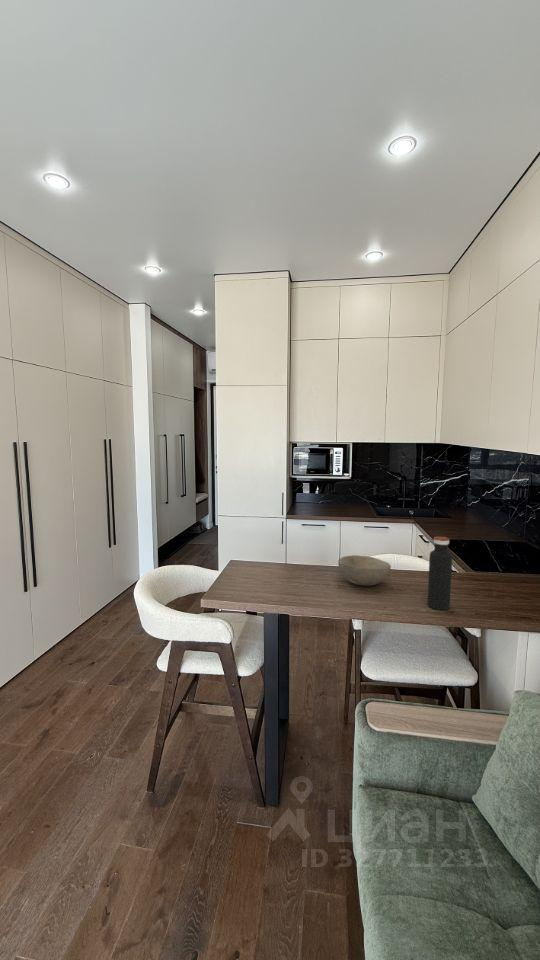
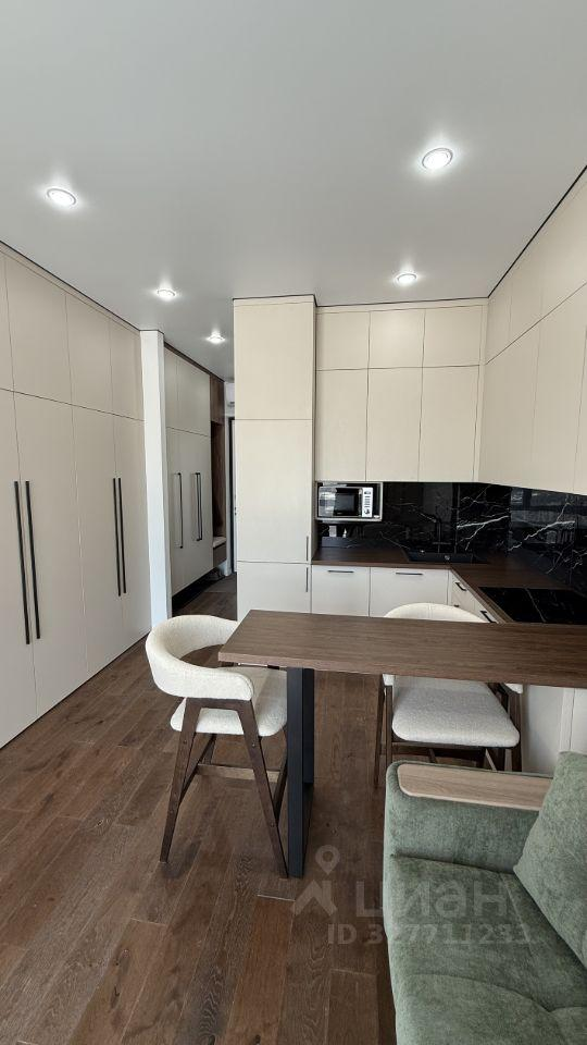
- water bottle (440, 572)
- bowl (363, 571)
